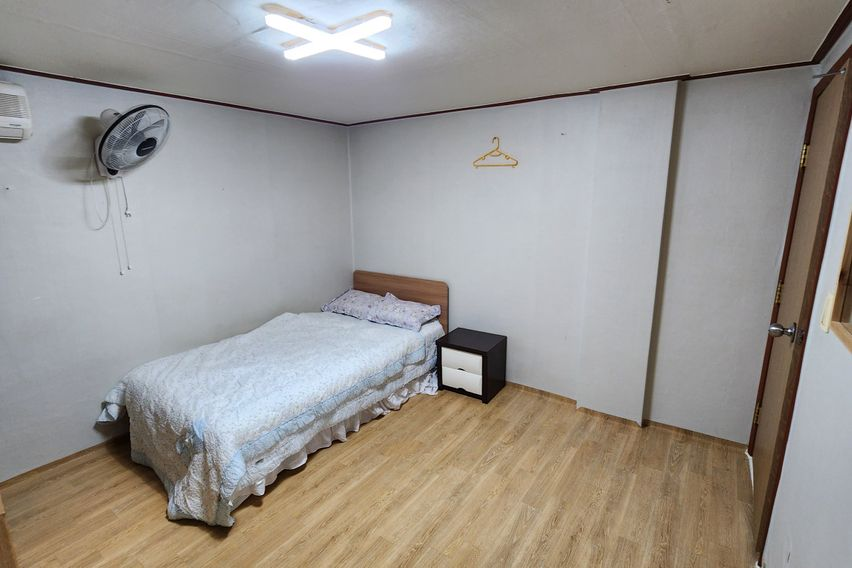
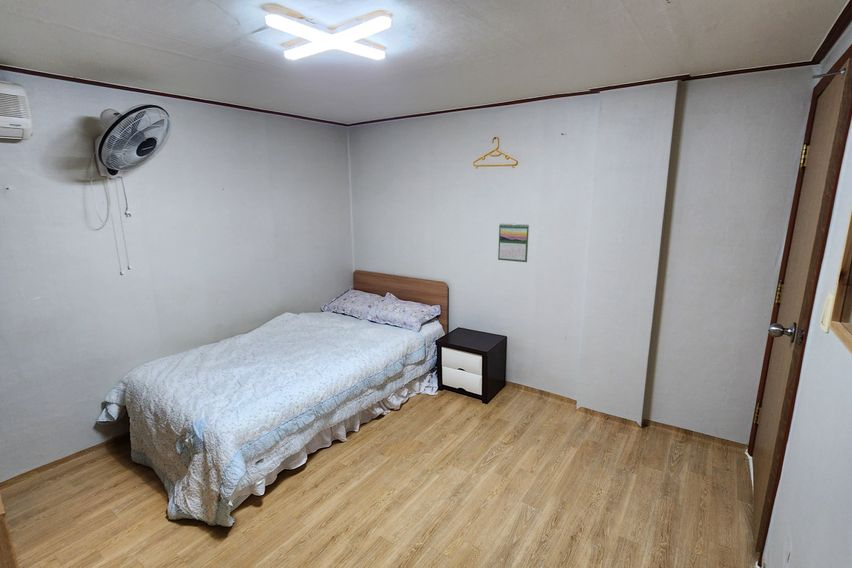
+ calendar (513, 242)
